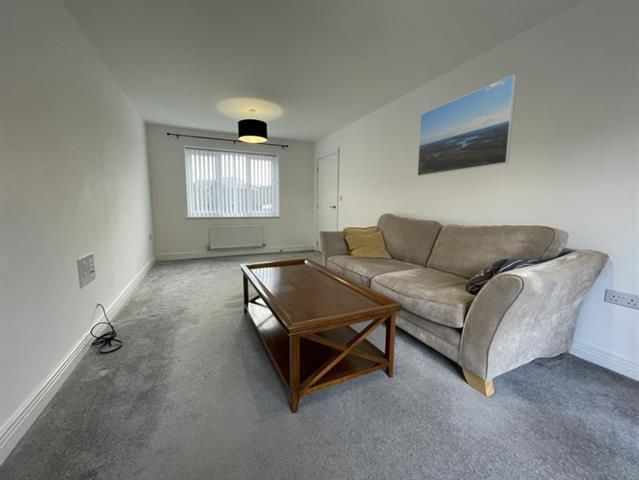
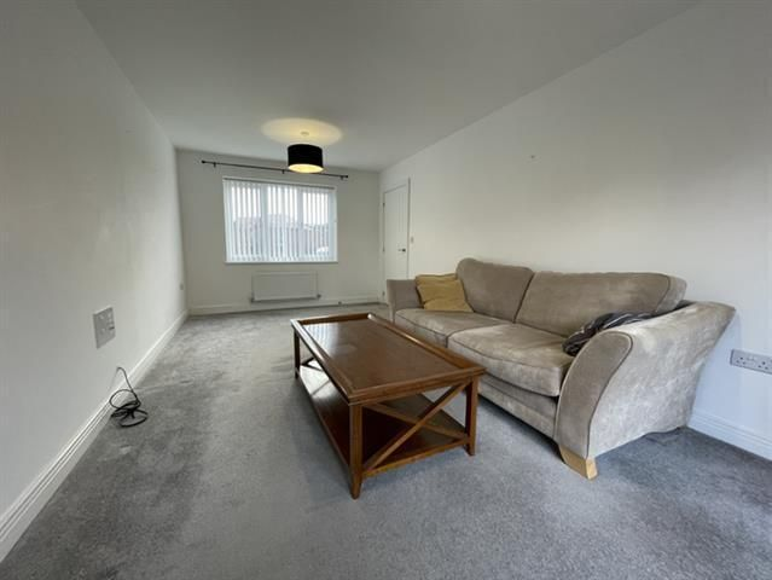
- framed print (457, 134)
